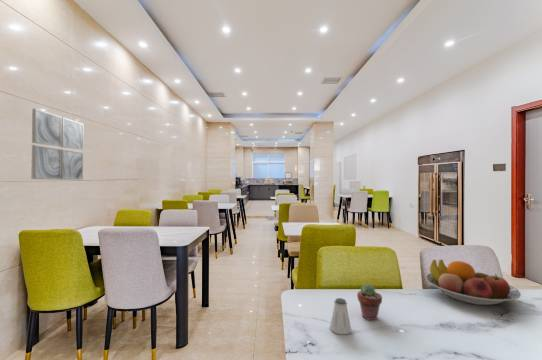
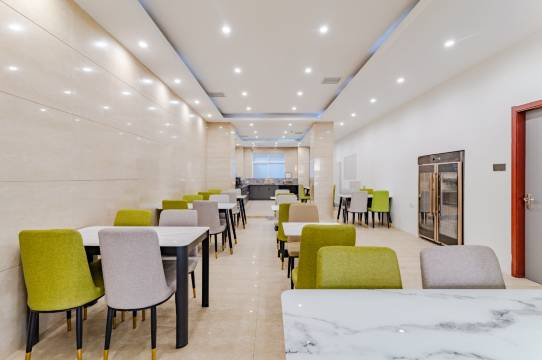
- wall art (60, 147)
- saltshaker (340, 314)
- fruit bowl (469, 280)
- potted succulent (369, 300)
